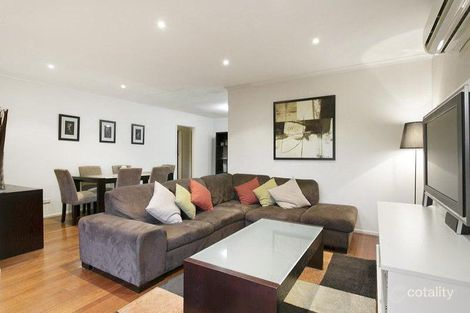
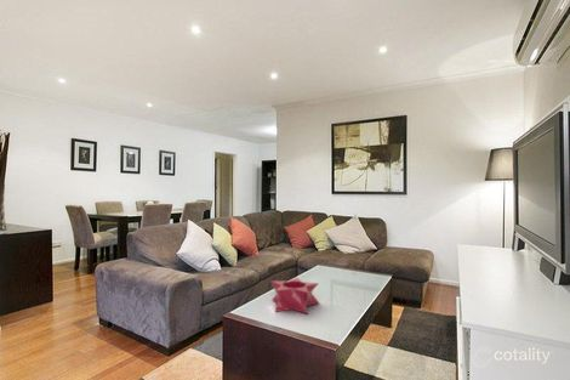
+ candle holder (291, 294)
